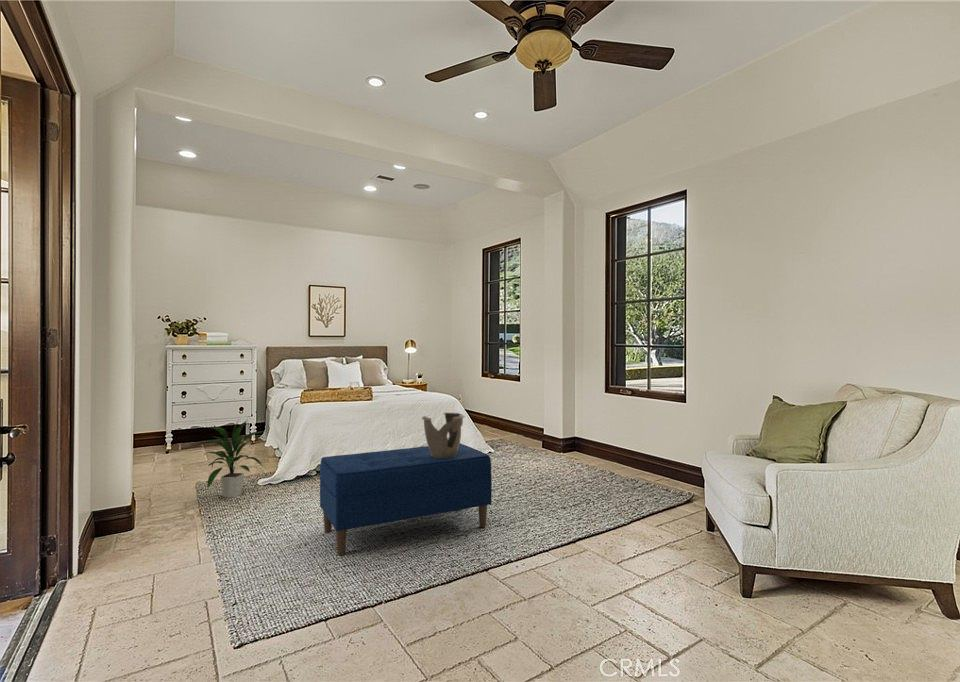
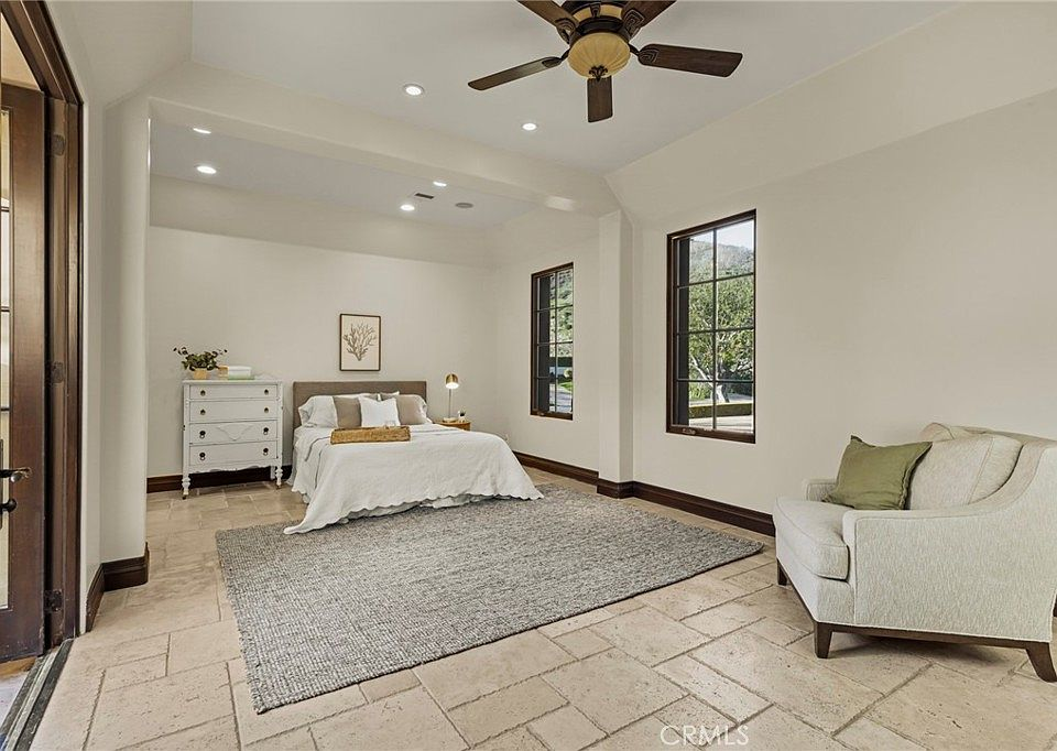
- indoor plant (229, 457)
- bench (406, 492)
- decorative bowl (444, 435)
